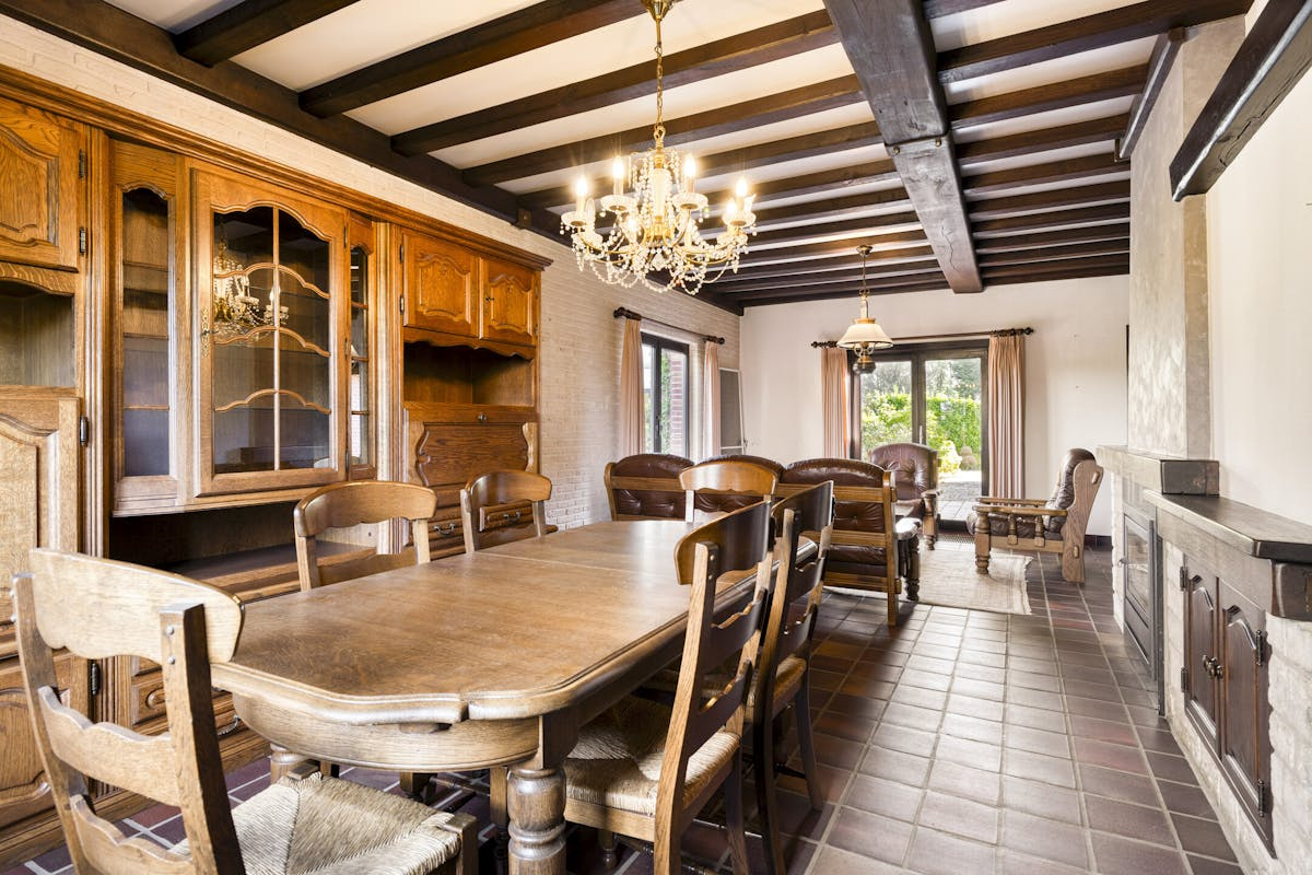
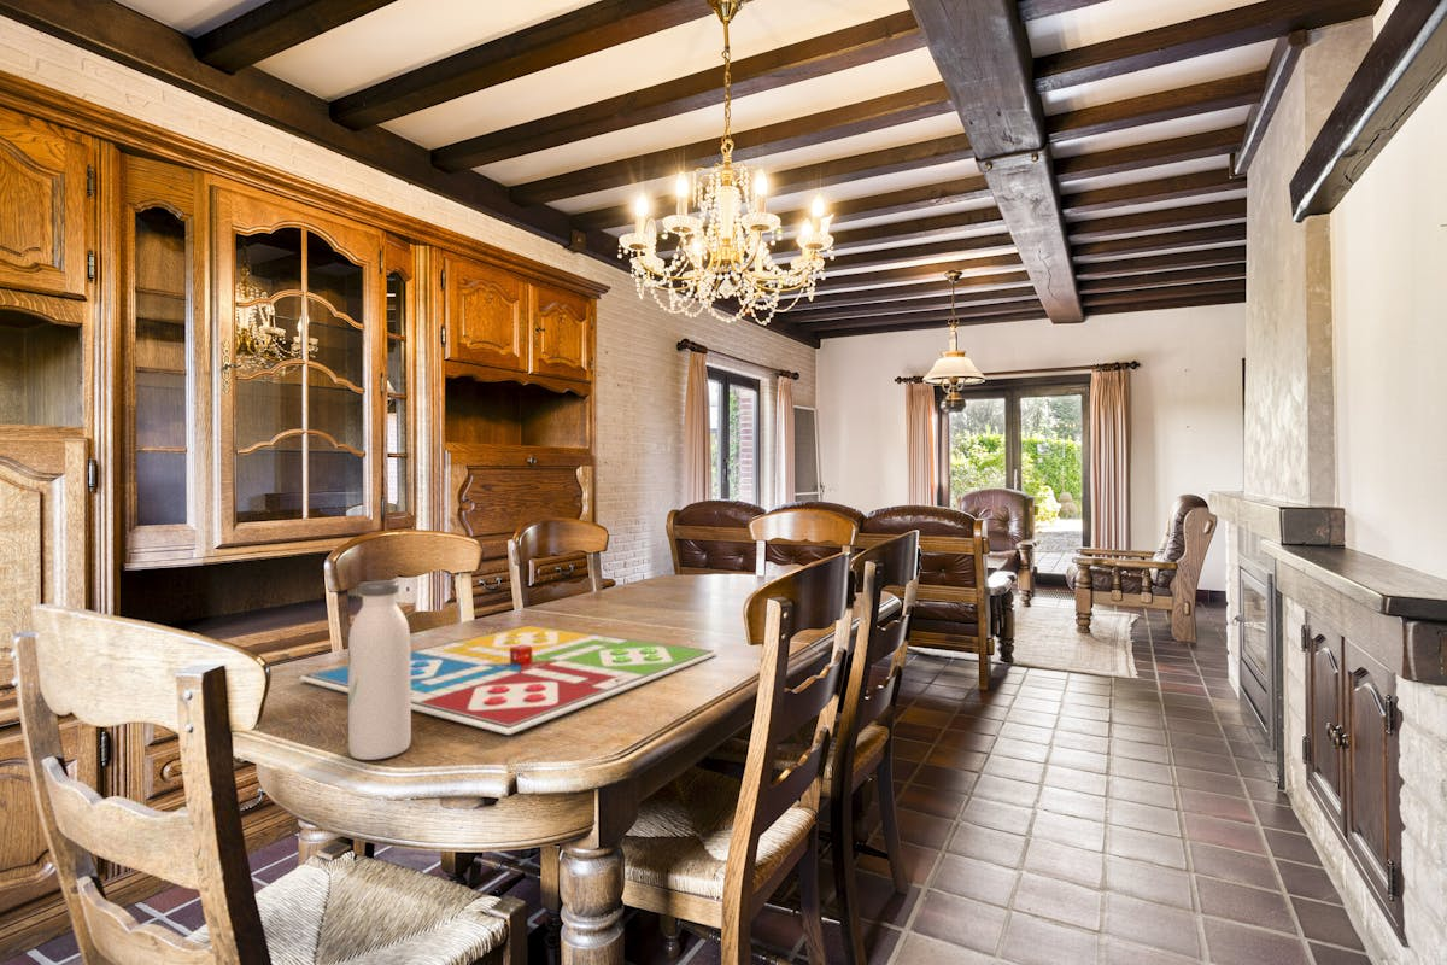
+ gameboard (521, 656)
+ water bottle (380, 665)
